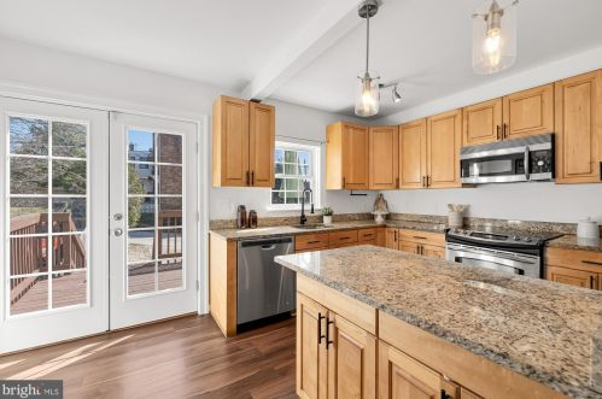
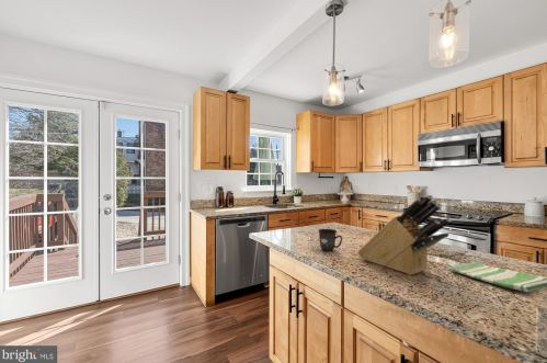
+ knife block (399, 230)
+ mug (330, 240)
+ dish towel (497, 274)
